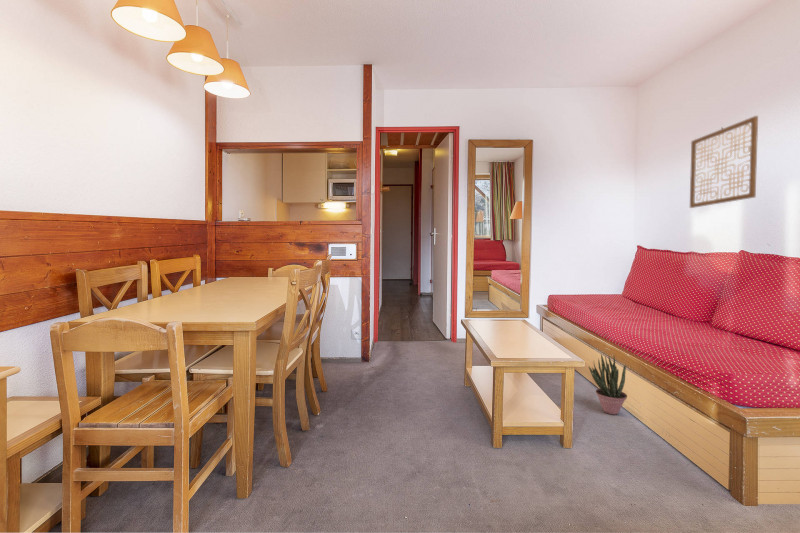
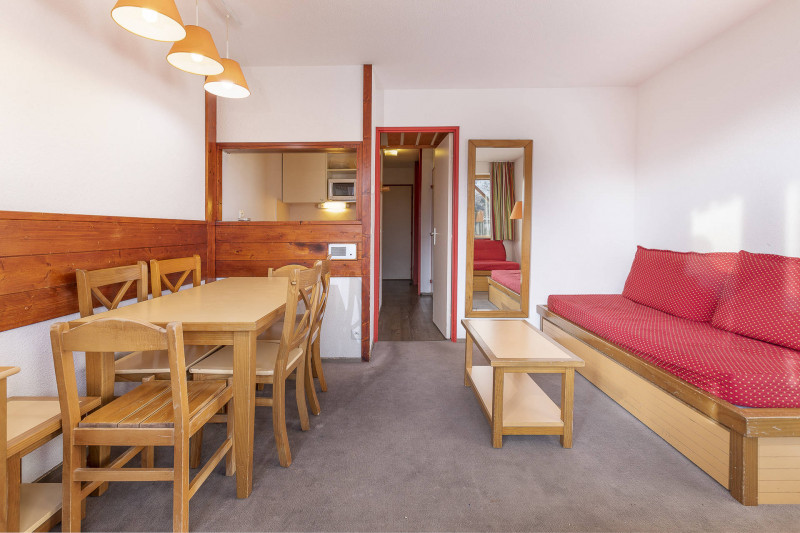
- wall art (720, 164)
- potted plant (607, 383)
